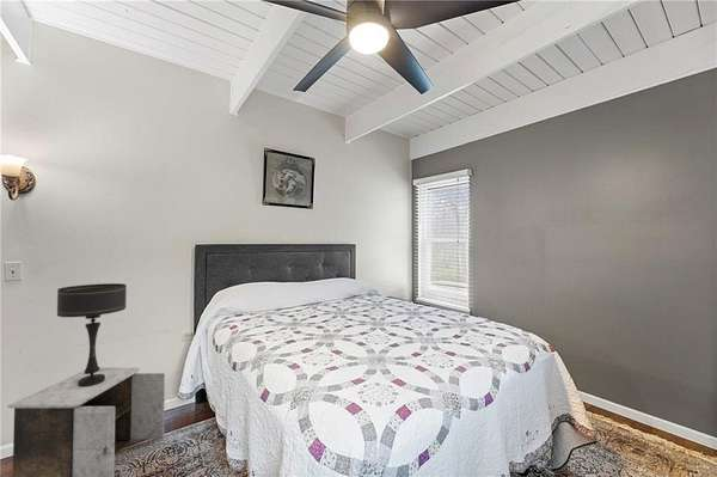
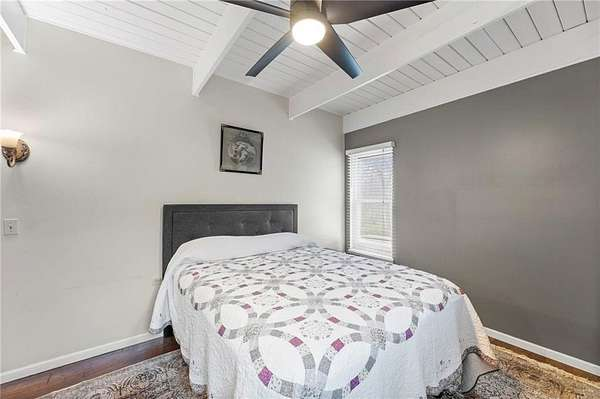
- nightstand (98, 423)
- table lamp (92, 334)
